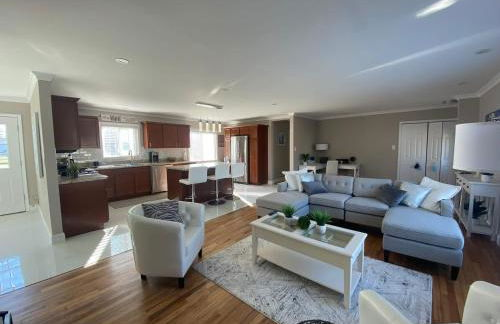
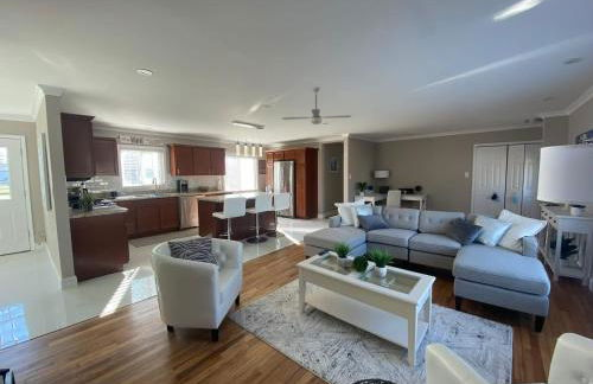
+ ceiling fan (315, 105)
